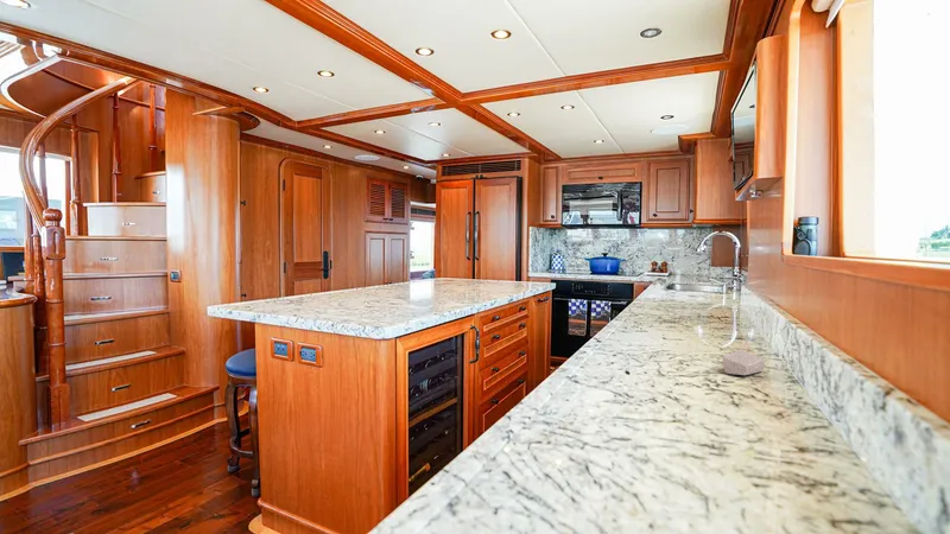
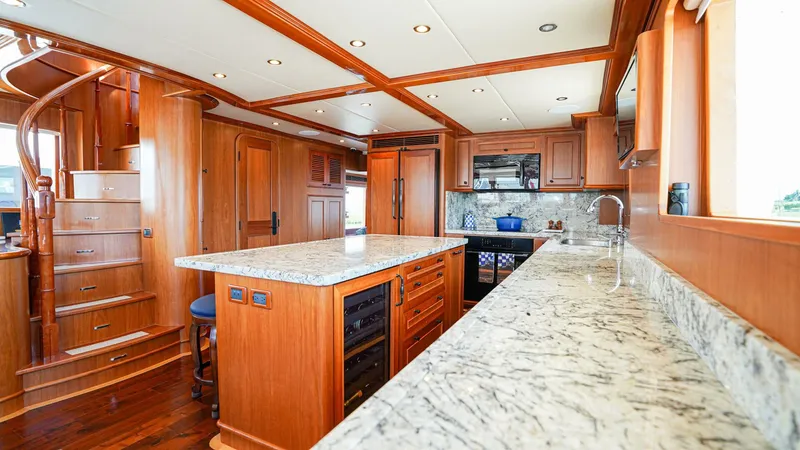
- soap bar (741, 362)
